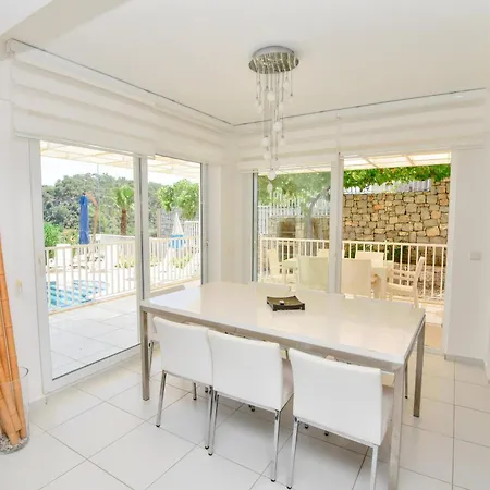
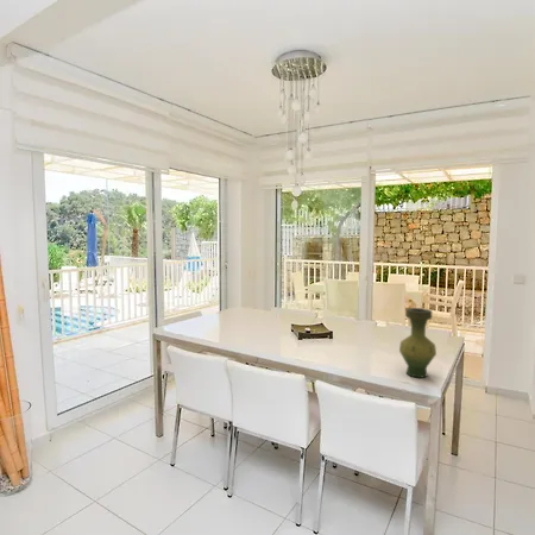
+ vase (417, 341)
